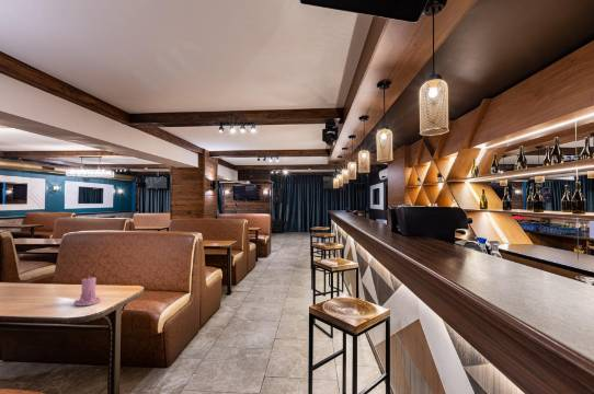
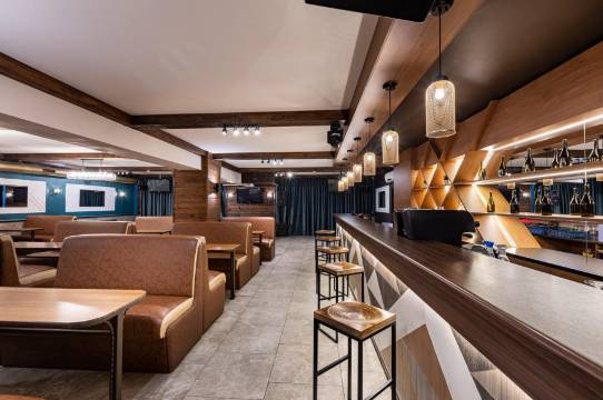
- candle (88, 288)
